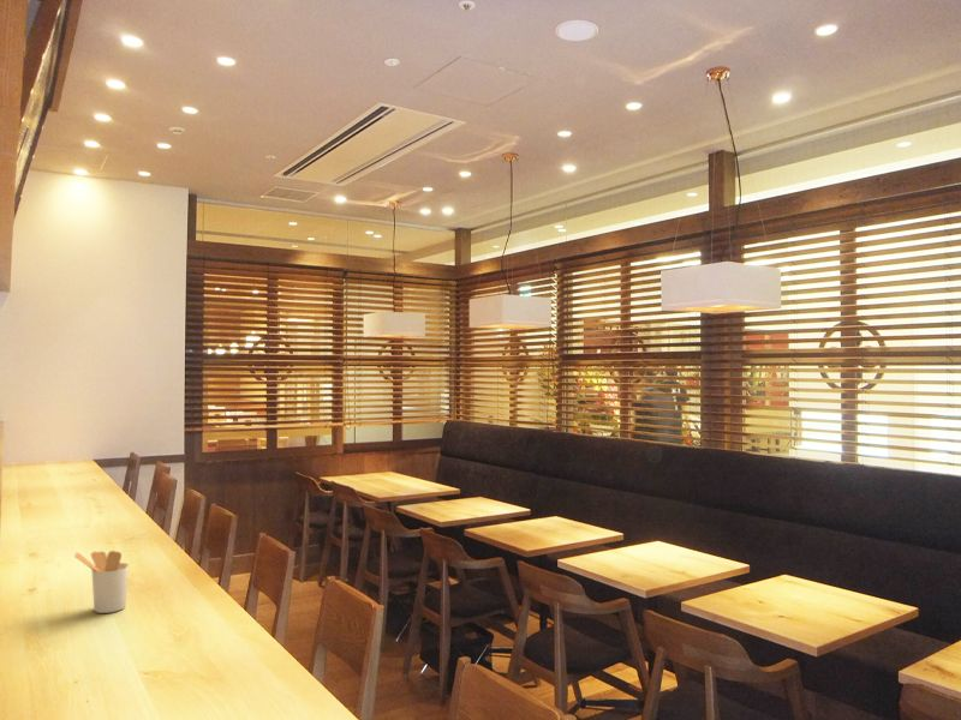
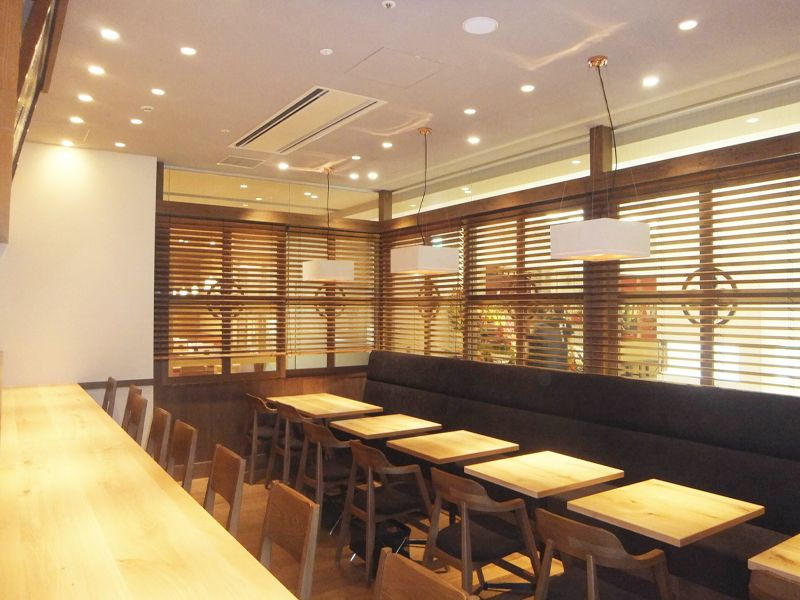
- utensil holder (100, 578)
